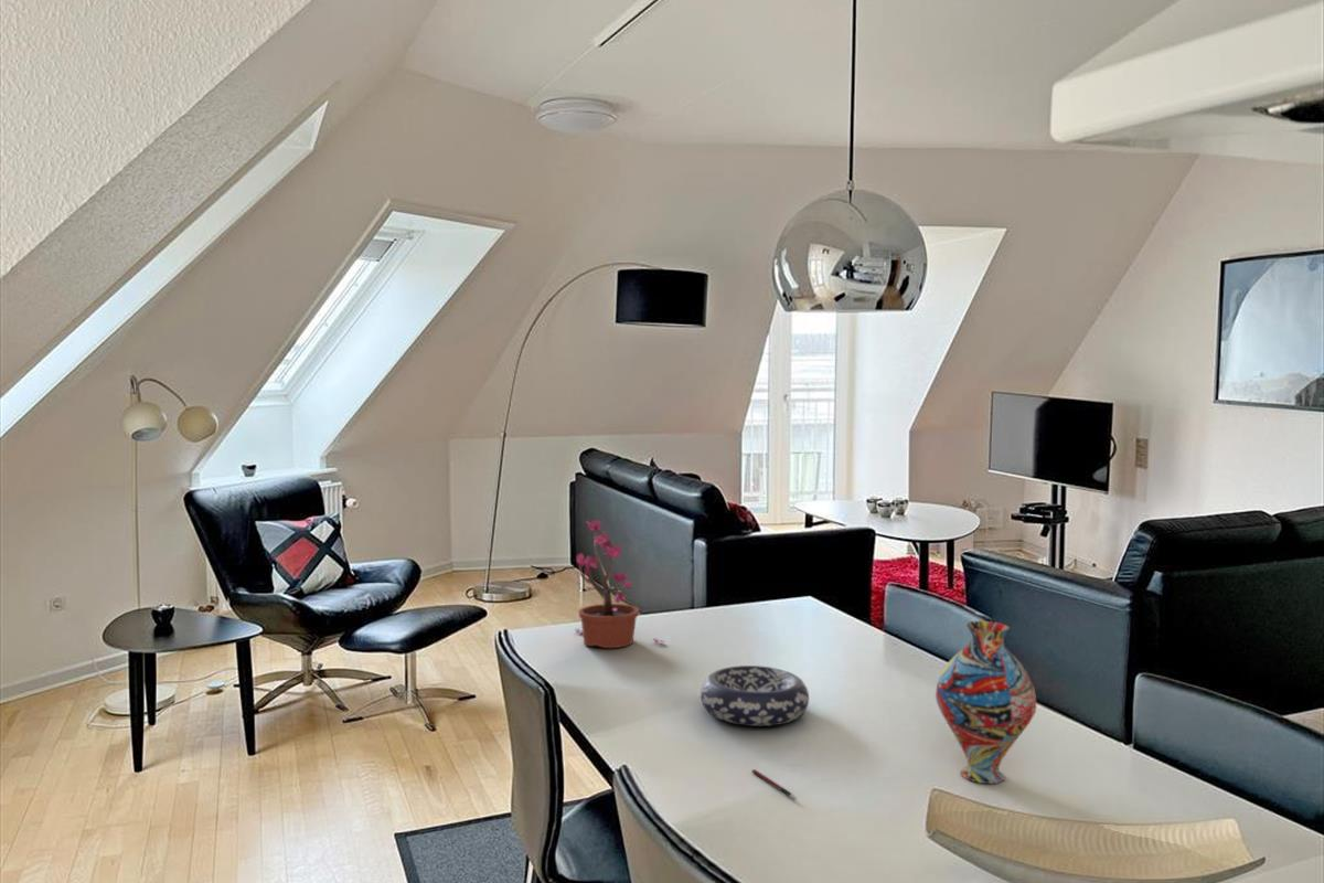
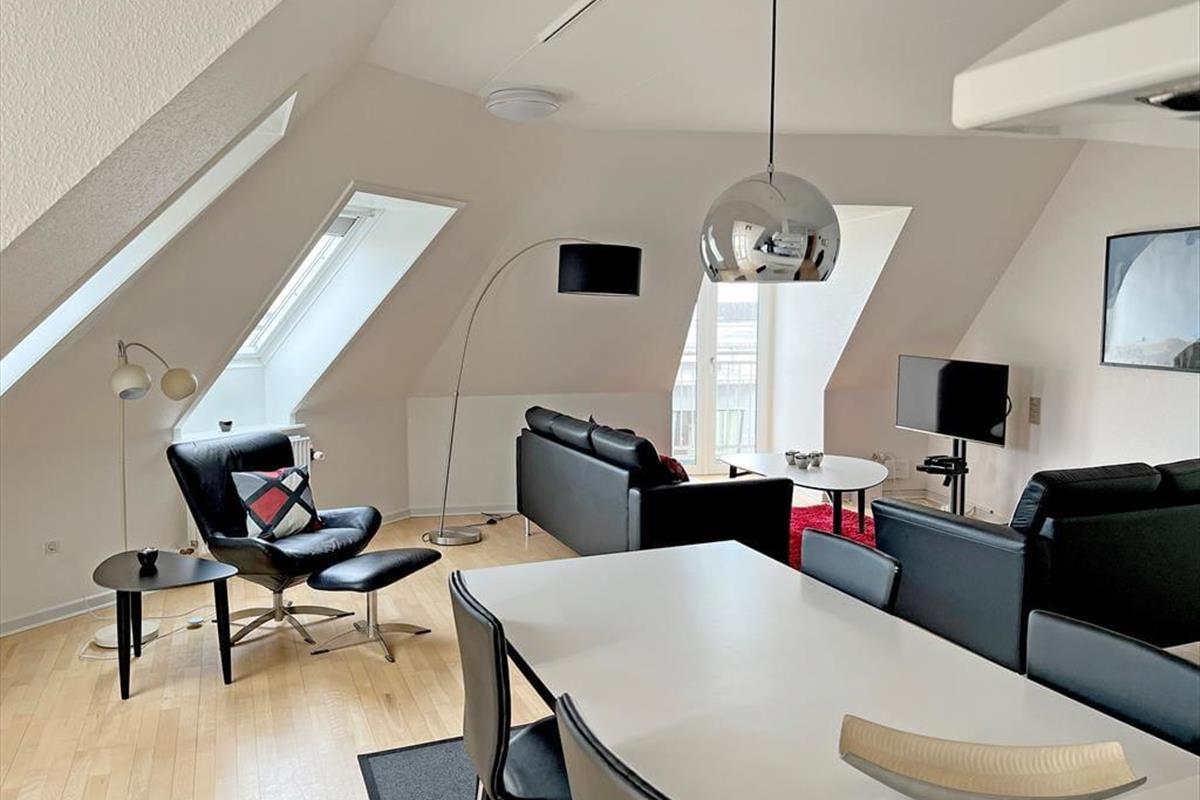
- vase (985, 701)
- potted plant (617, 581)
- pen (773, 784)
- decorative bowl (754, 695)
